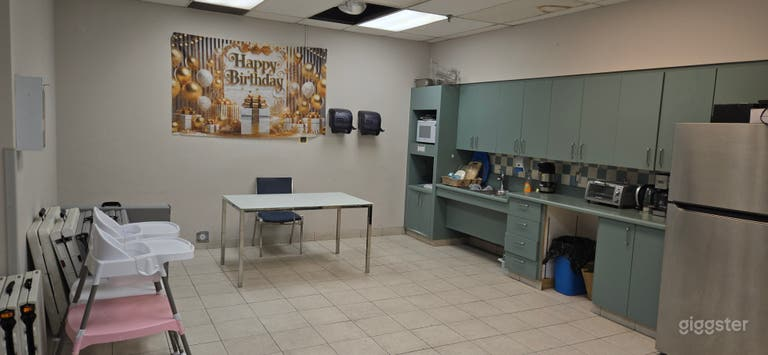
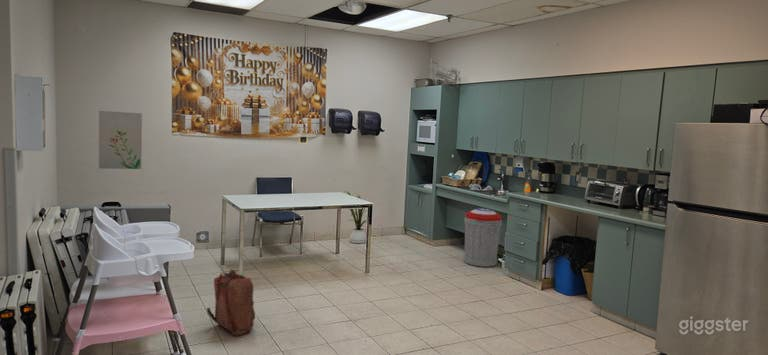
+ backpack (232, 300)
+ trash can (481, 236)
+ wall art (120, 140)
+ house plant (357, 216)
